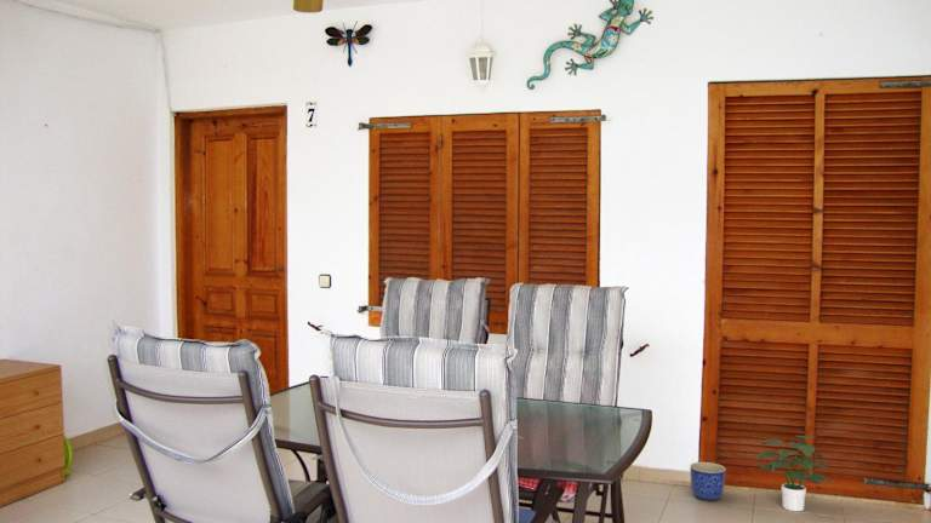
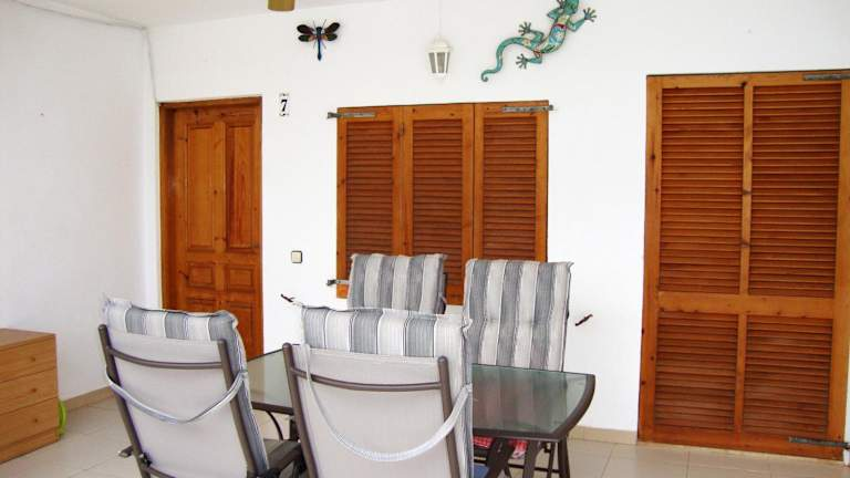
- planter (707, 482)
- potted plant (793, 471)
